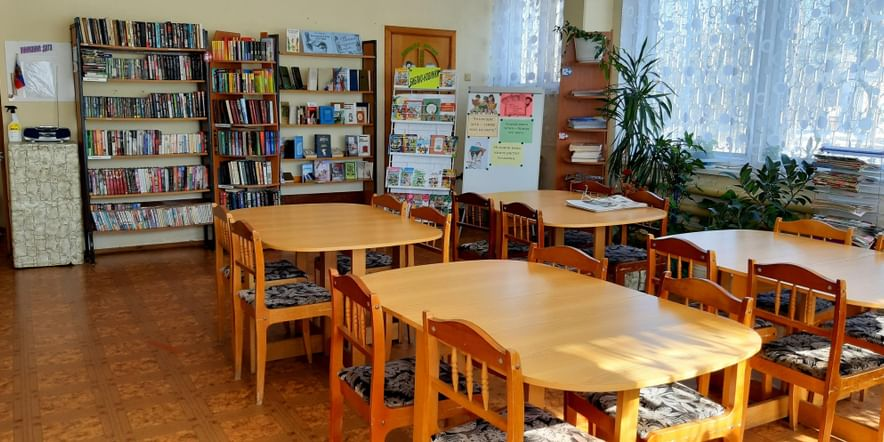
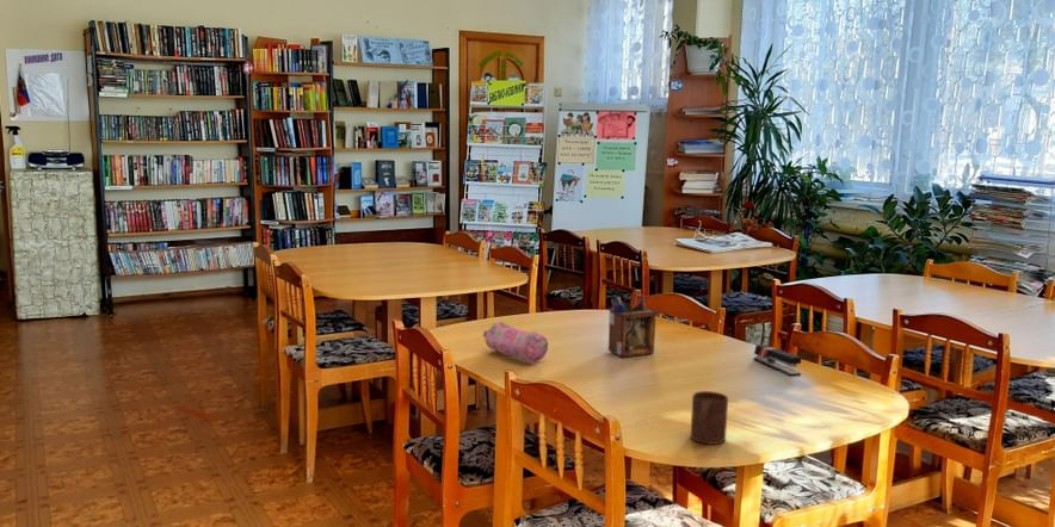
+ desk organizer (631, 323)
+ pencil case (514, 341)
+ cup (709, 418)
+ stapler (777, 358)
